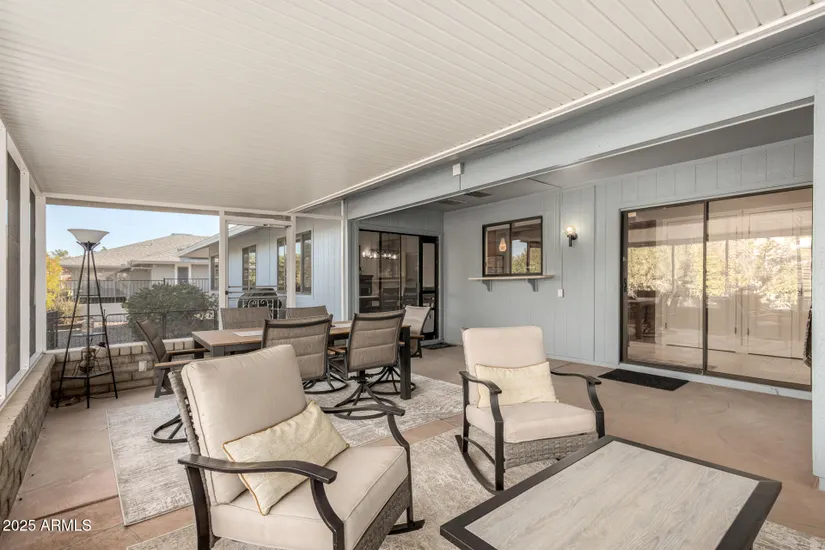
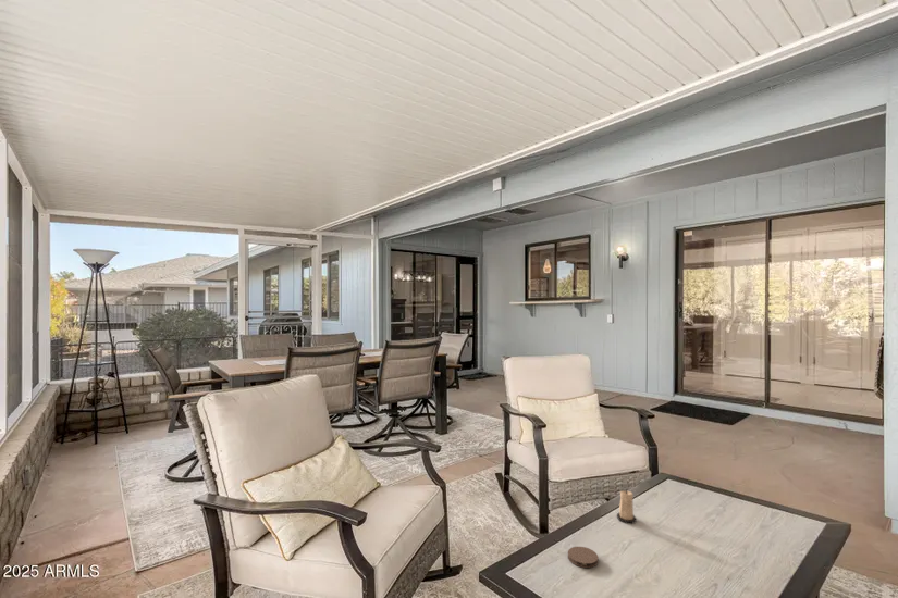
+ coaster (582, 557)
+ candle (626, 503)
